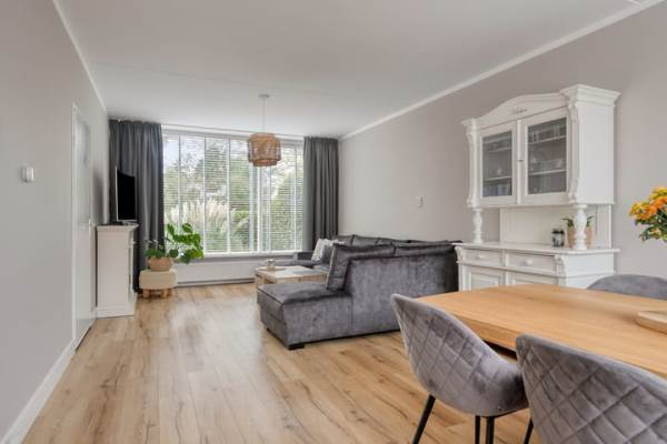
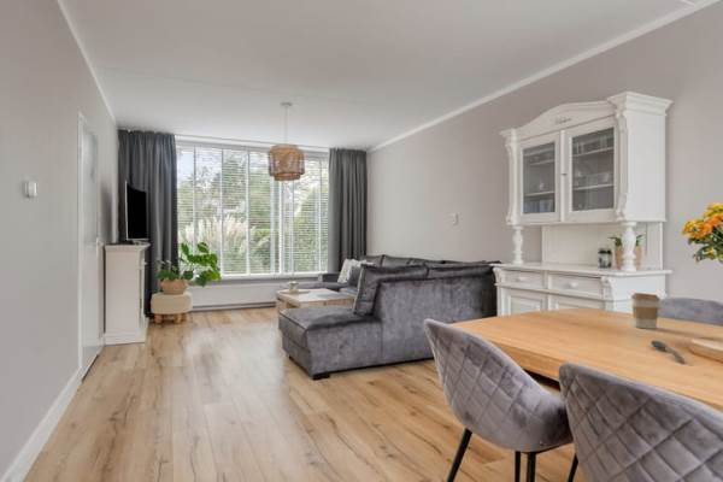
+ coffee cup (645, 310)
+ soupspoon (669, 349)
